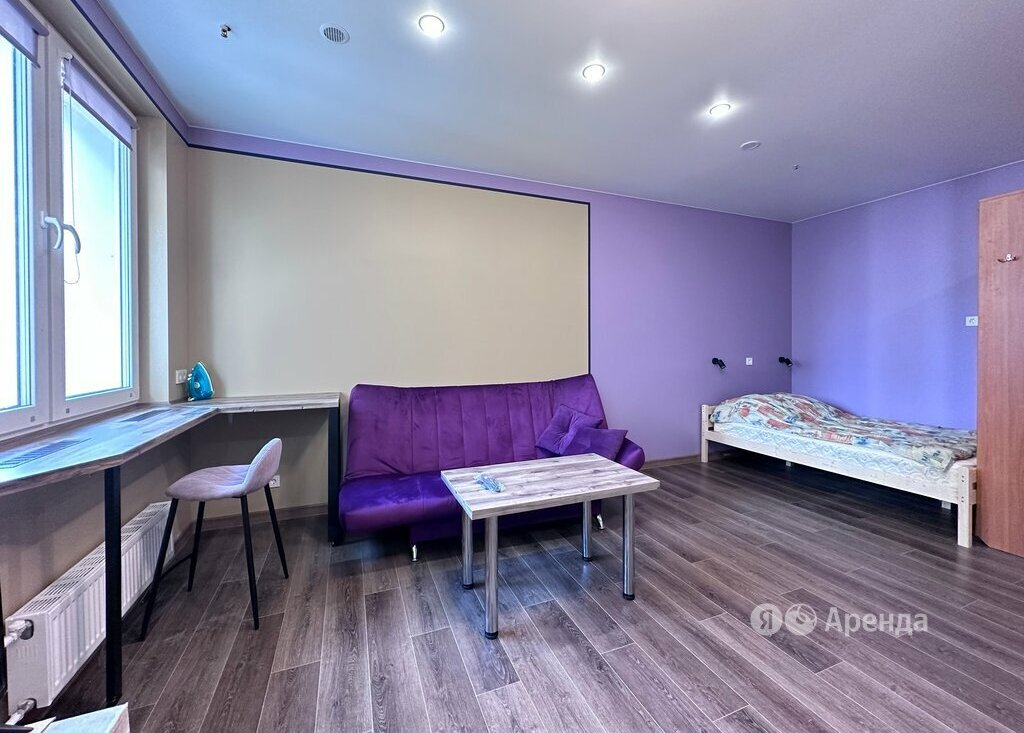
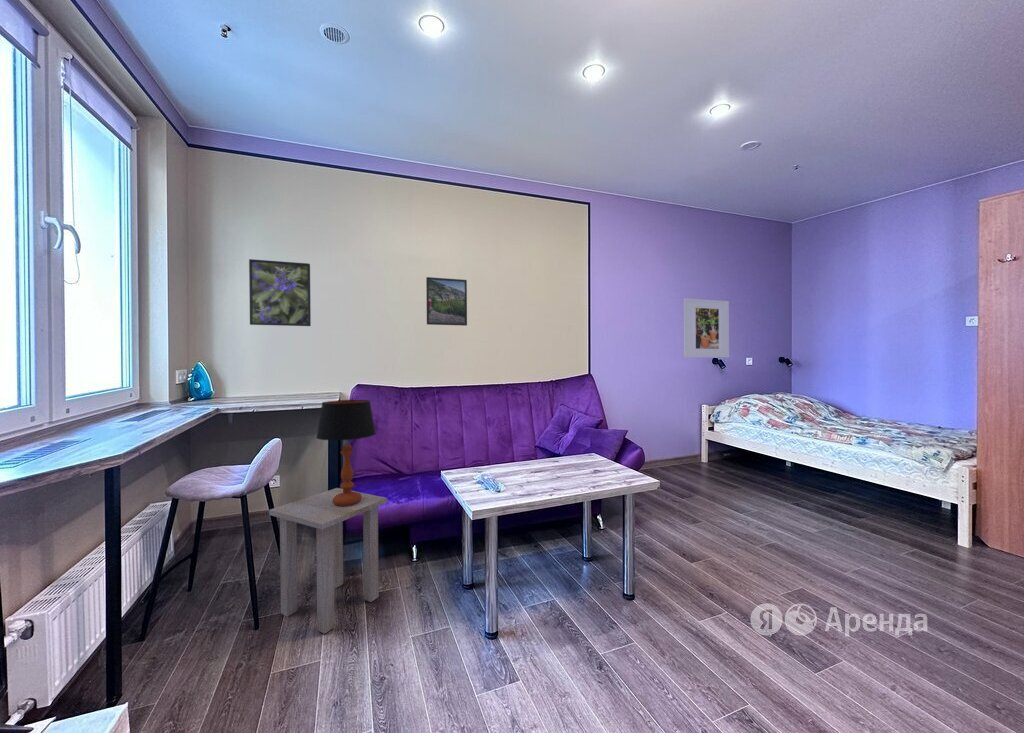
+ side table (331, 554)
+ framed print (706, 328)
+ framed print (447, 301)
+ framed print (280, 293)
+ table lamp (346, 451)
